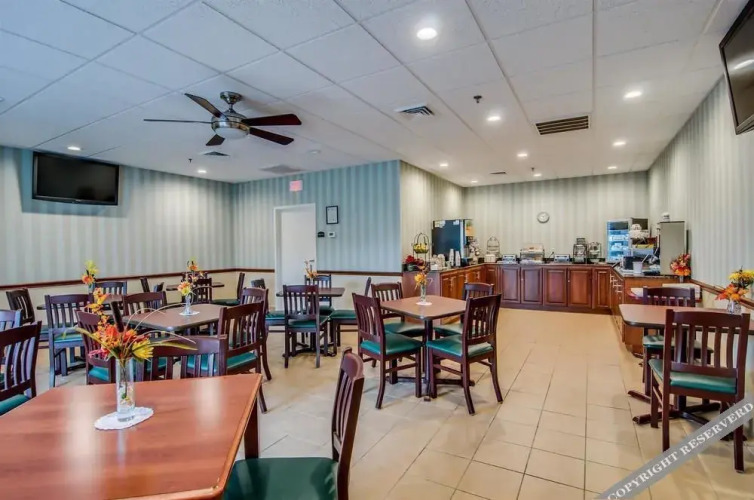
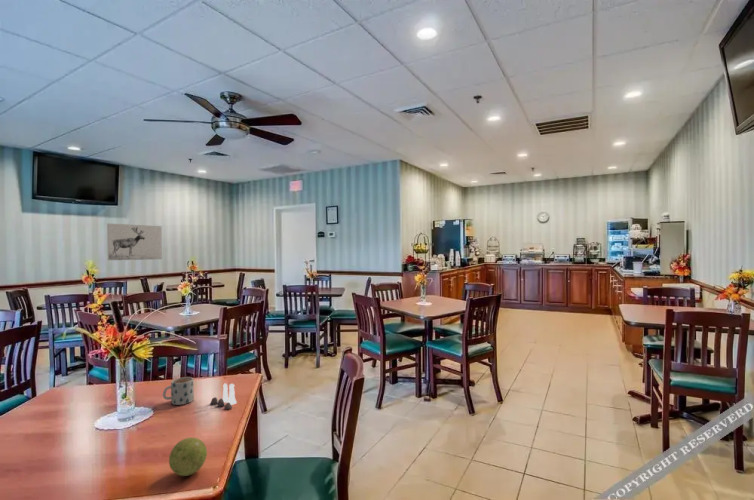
+ decorative ball (188, 456)
+ salt and pepper shaker set (225, 394)
+ wall art (136, 242)
+ mug (178, 391)
